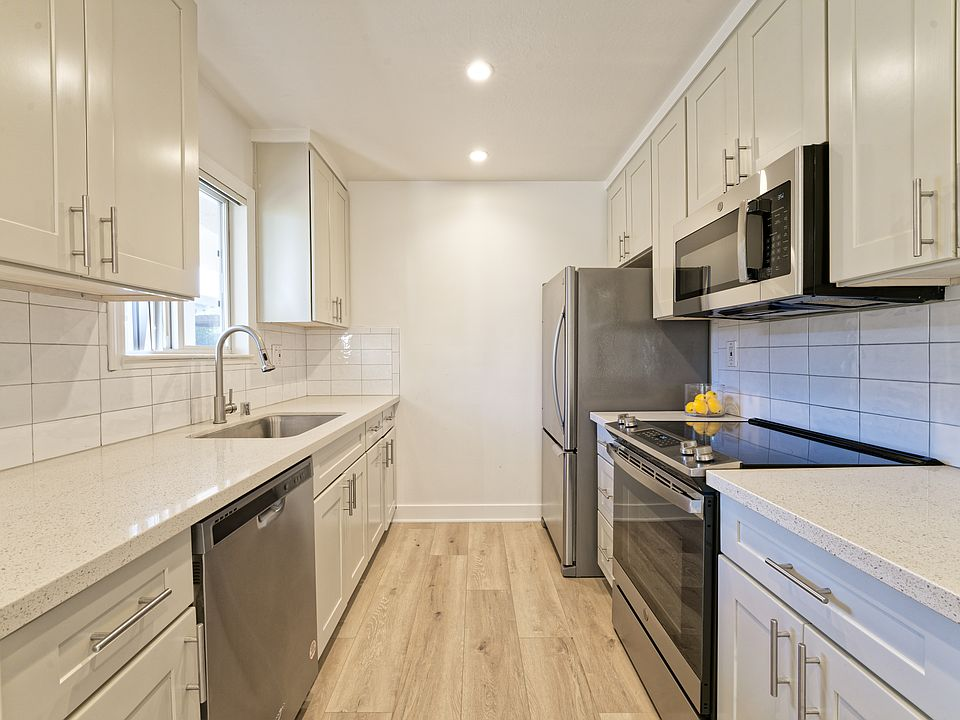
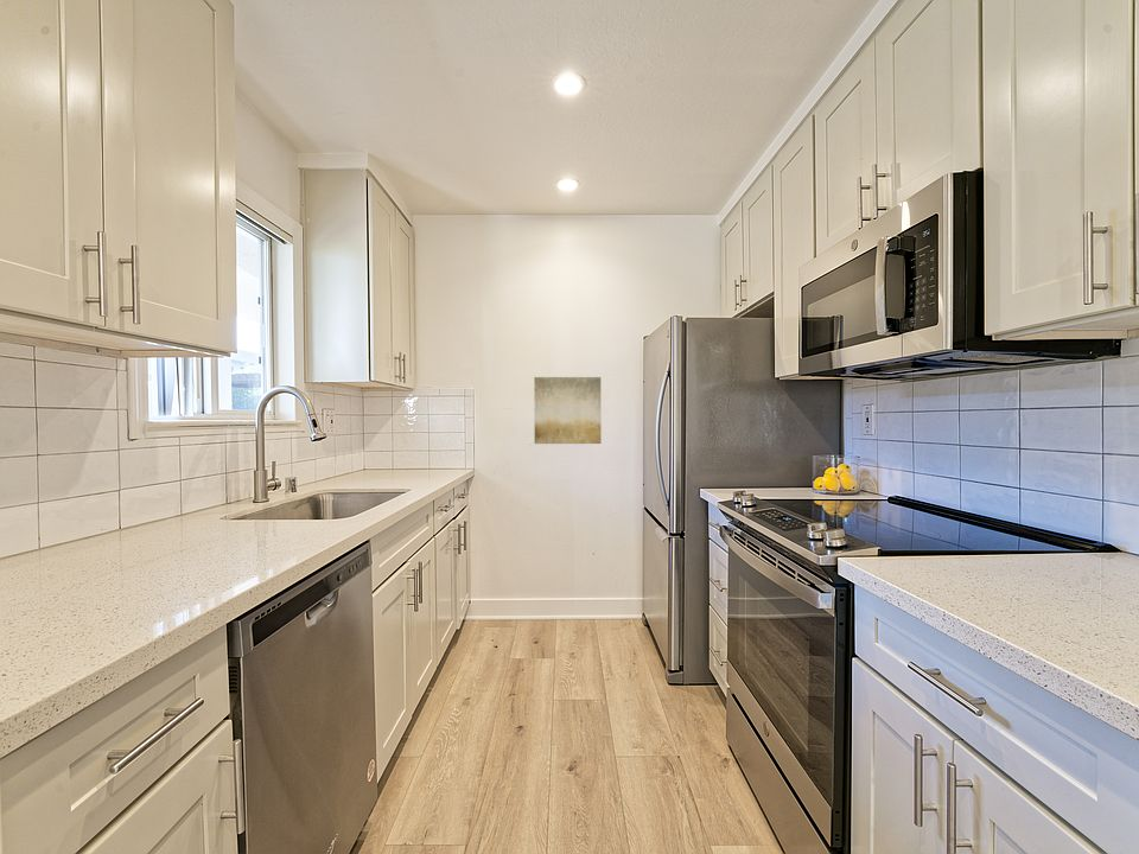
+ wall art (567, 410)
